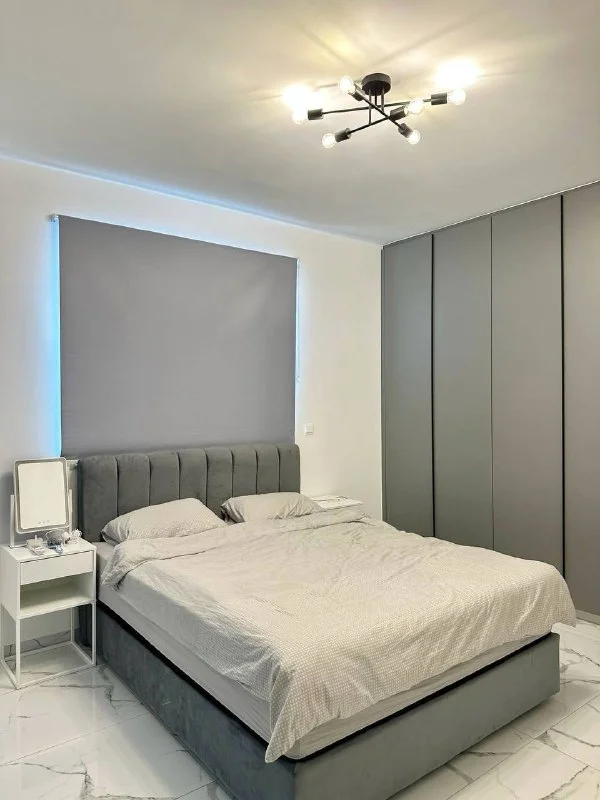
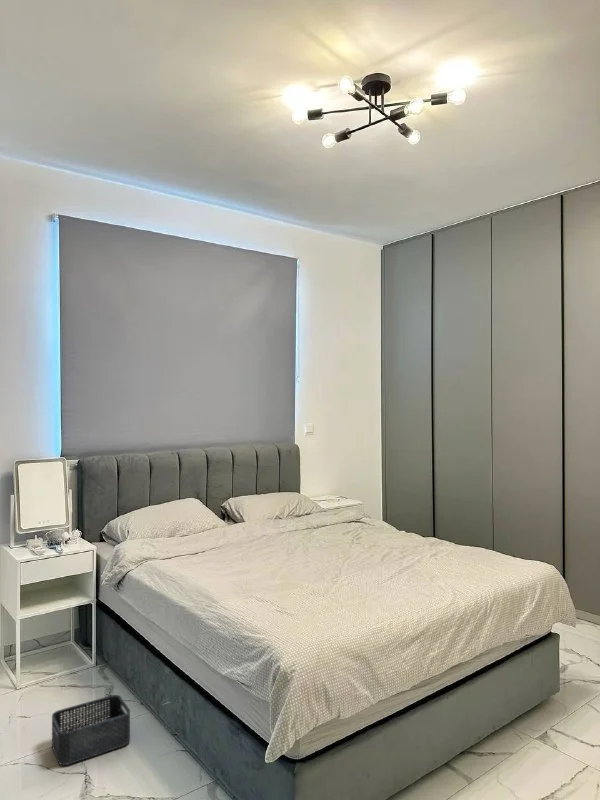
+ storage bin (91, 728)
